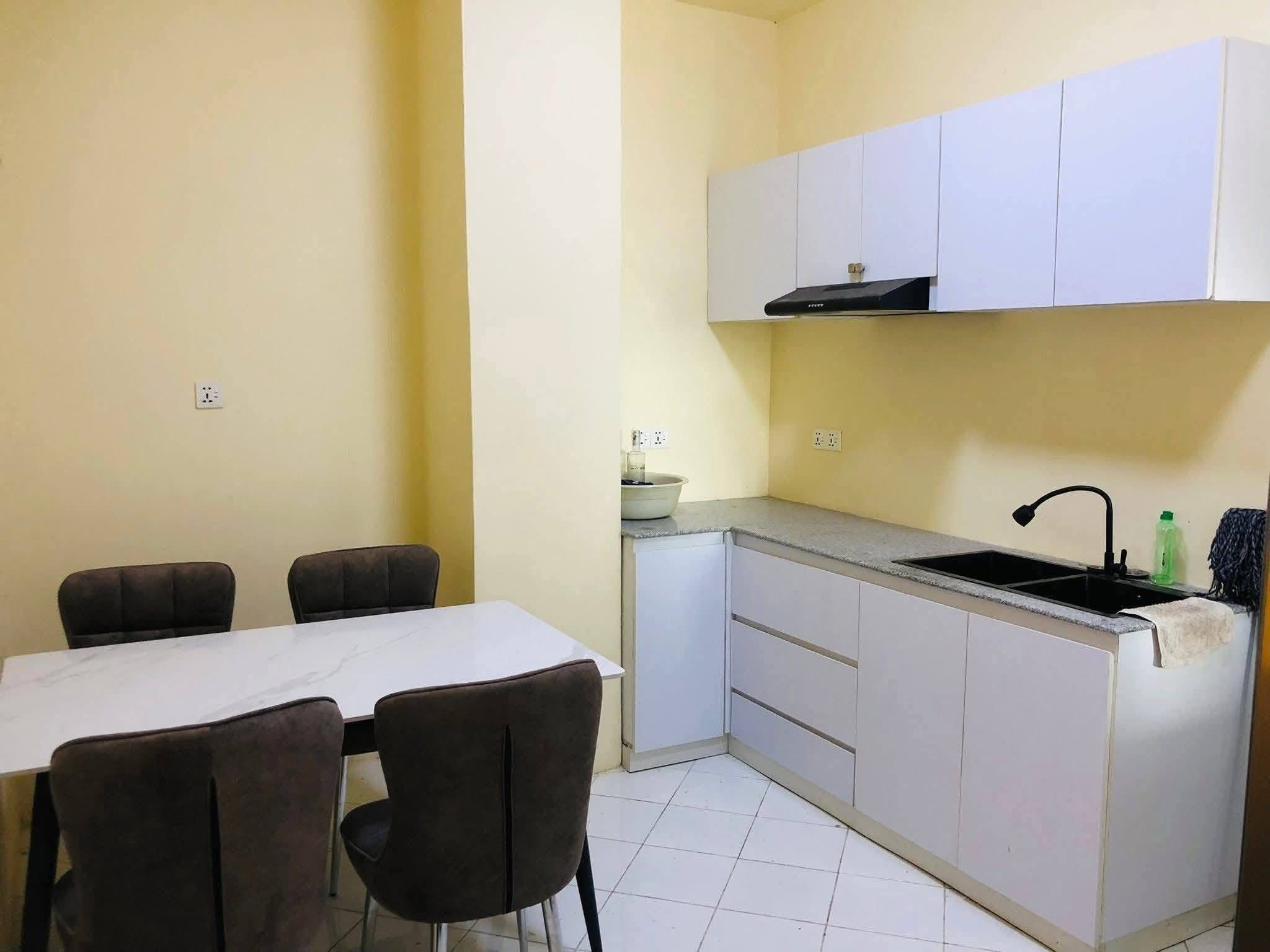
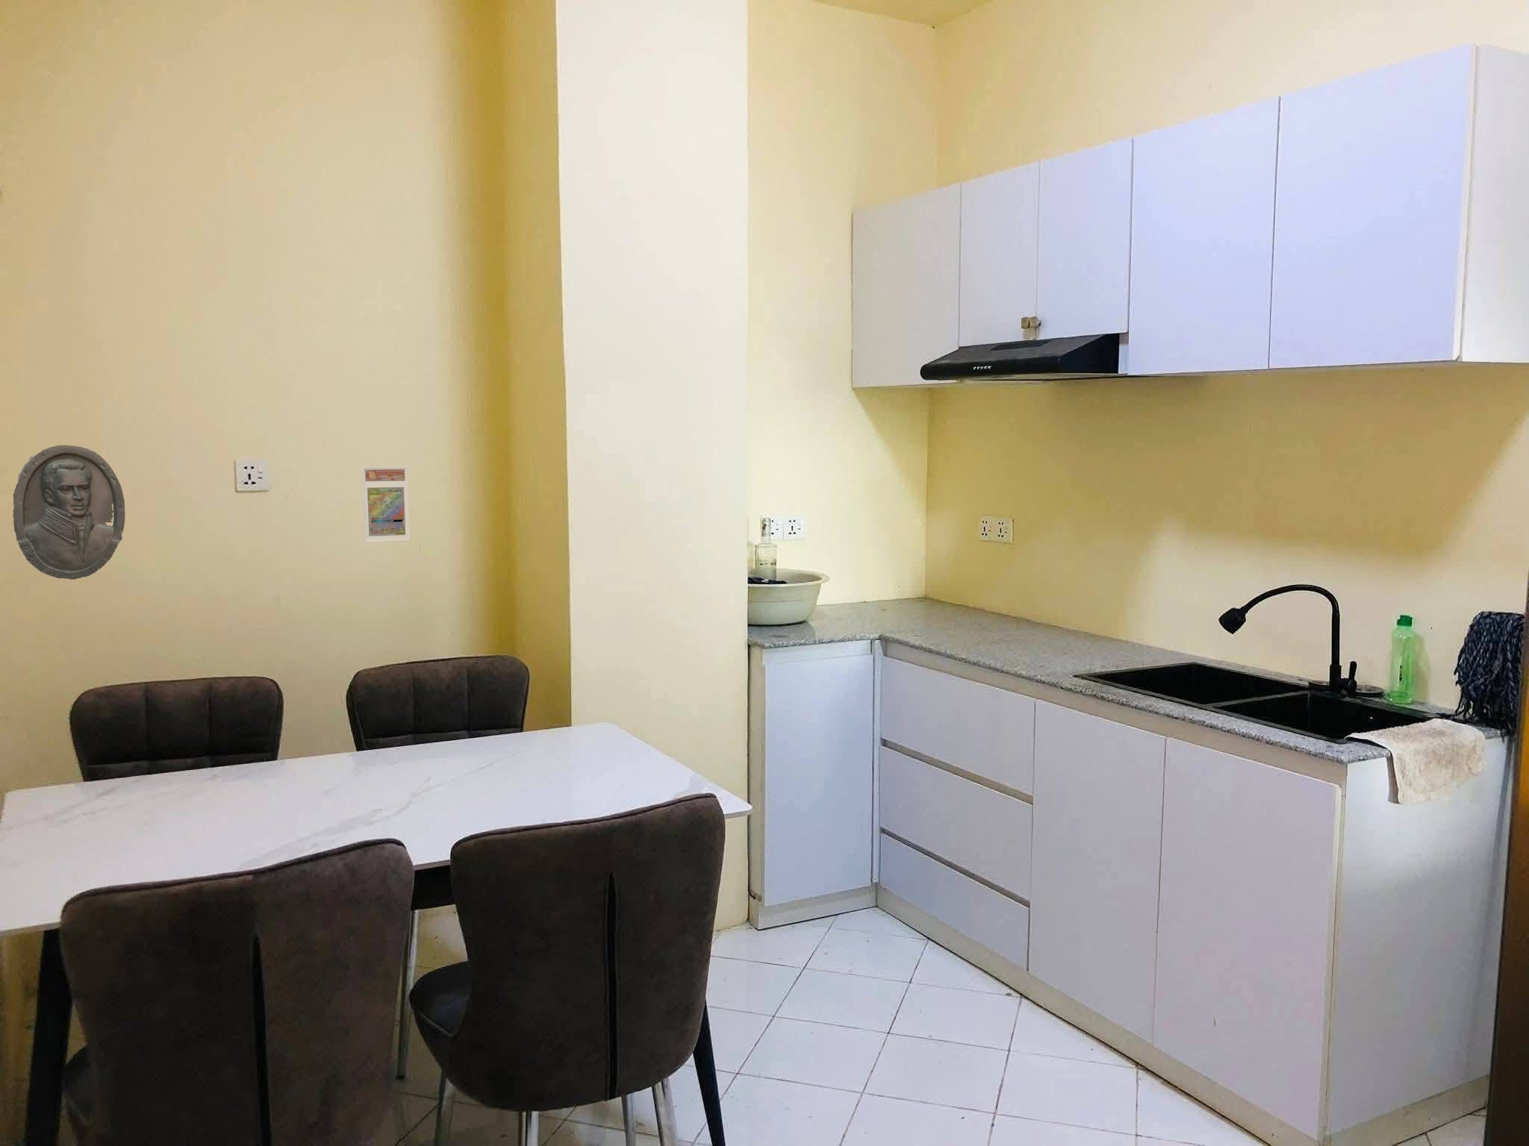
+ trading card display case (386, 504)
+ portrait relief (70, 513)
